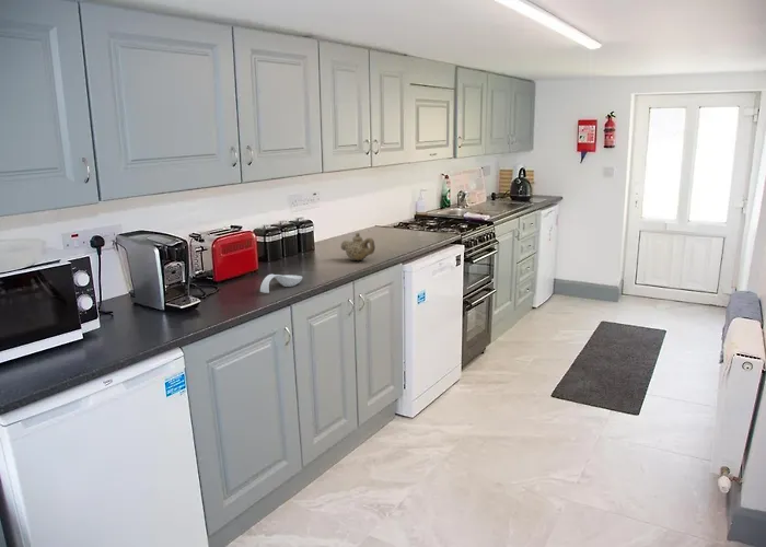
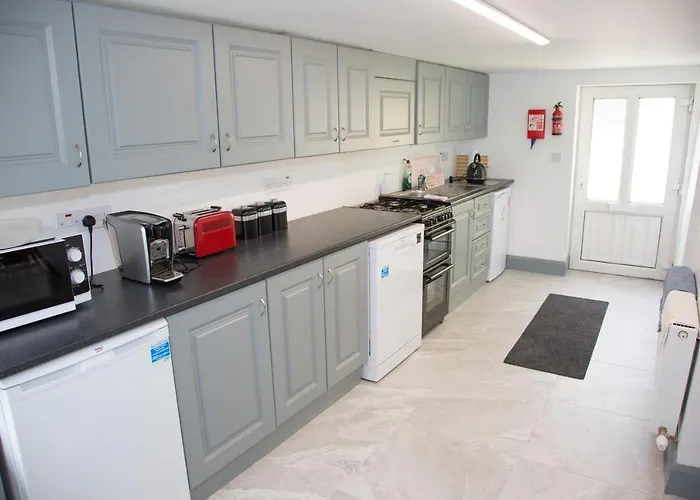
- spoon rest (281, 279)
- teapot (358, 246)
